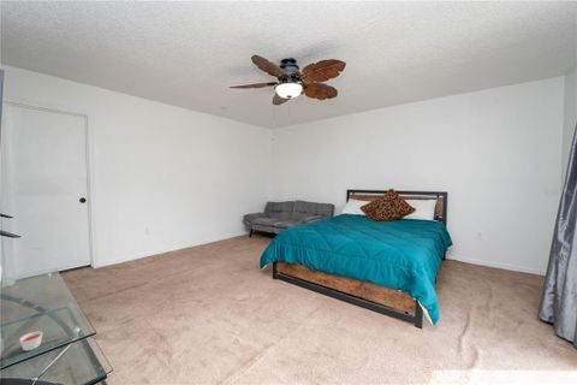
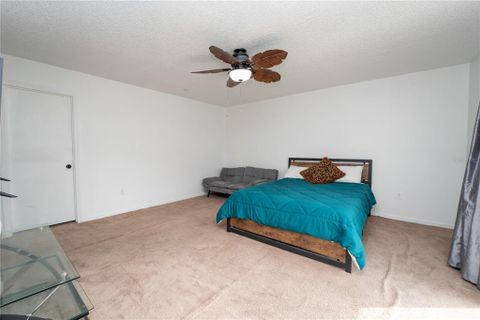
- candle (31, 340)
